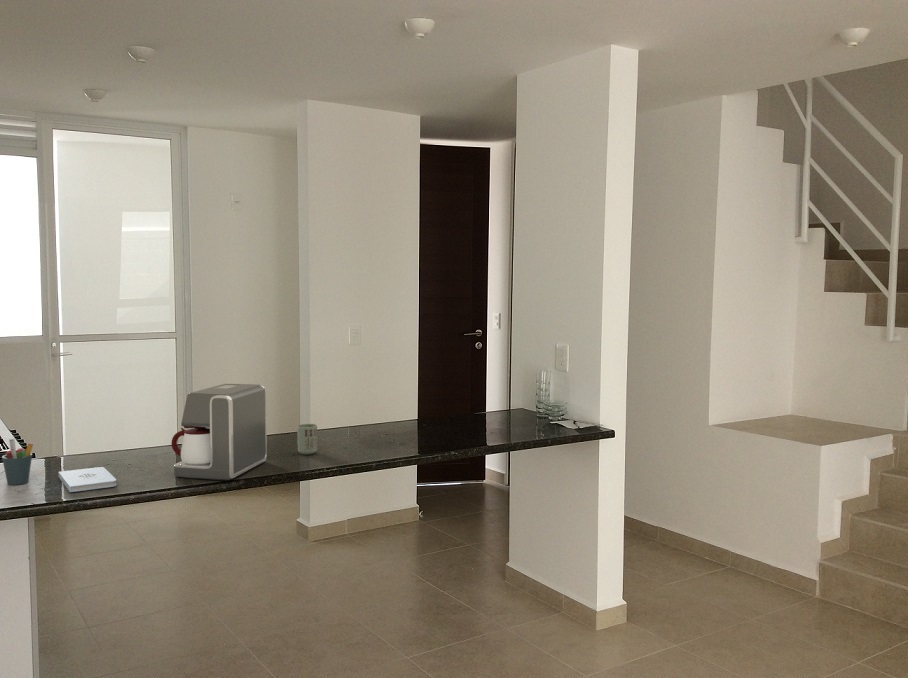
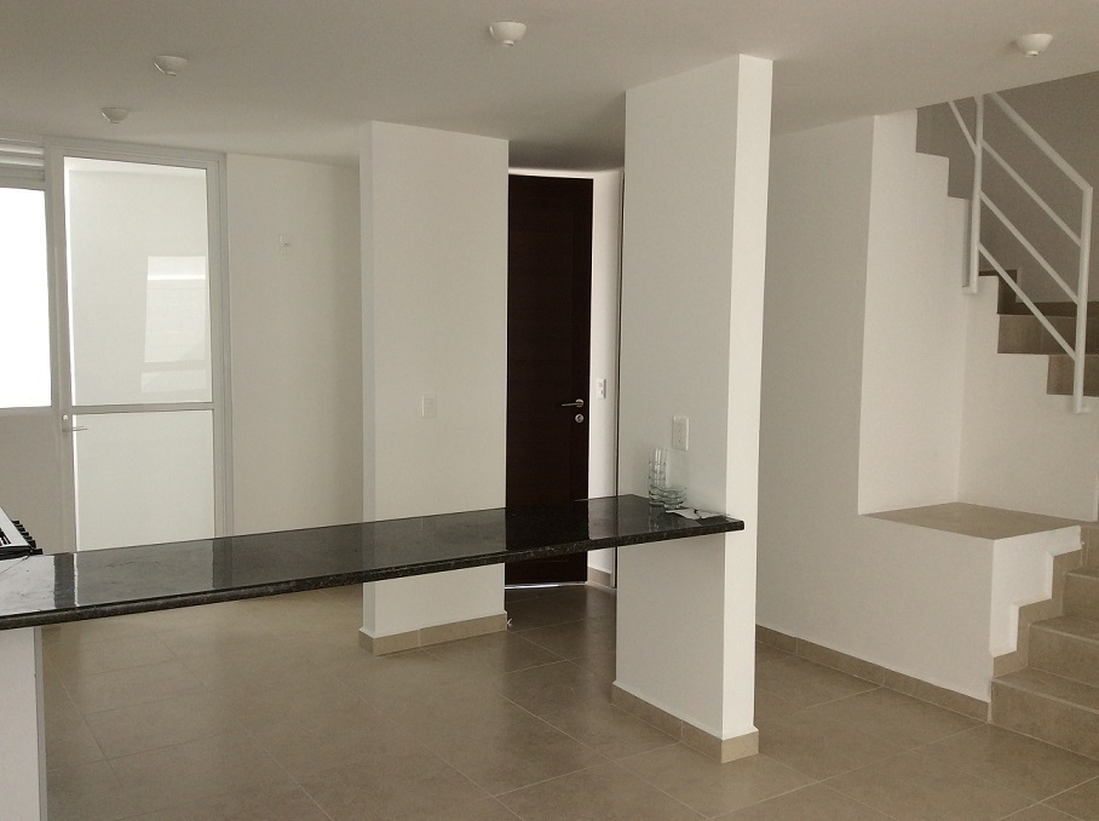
- cup (307, 439)
- pen holder (17, 461)
- notepad (87, 478)
- coffee maker (223, 429)
